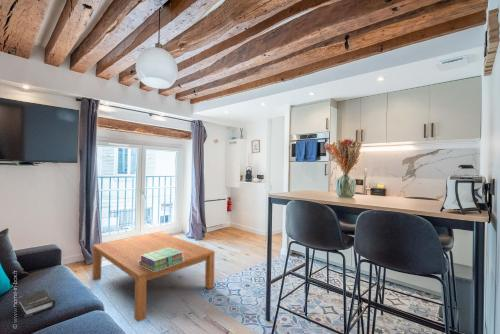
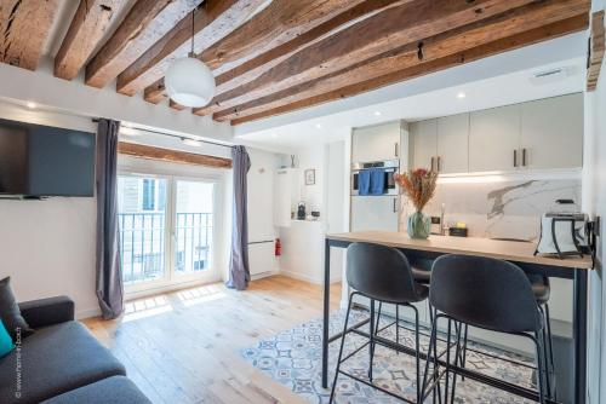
- hardback book (36, 301)
- coffee table (149, 269)
- stack of books (161, 257)
